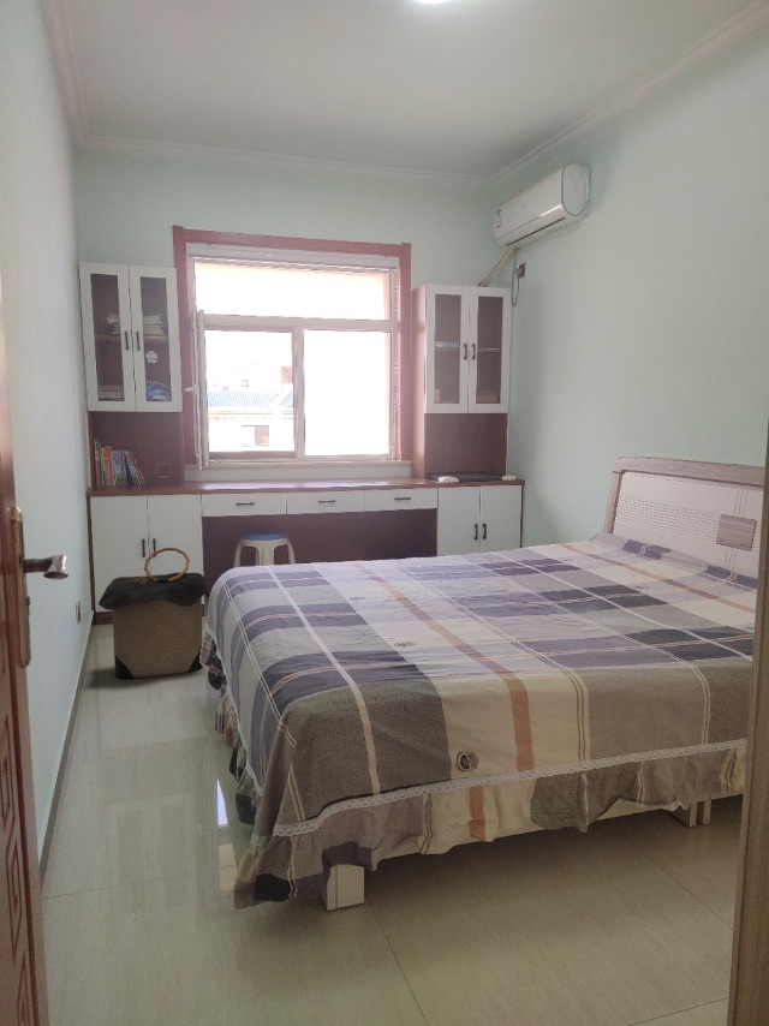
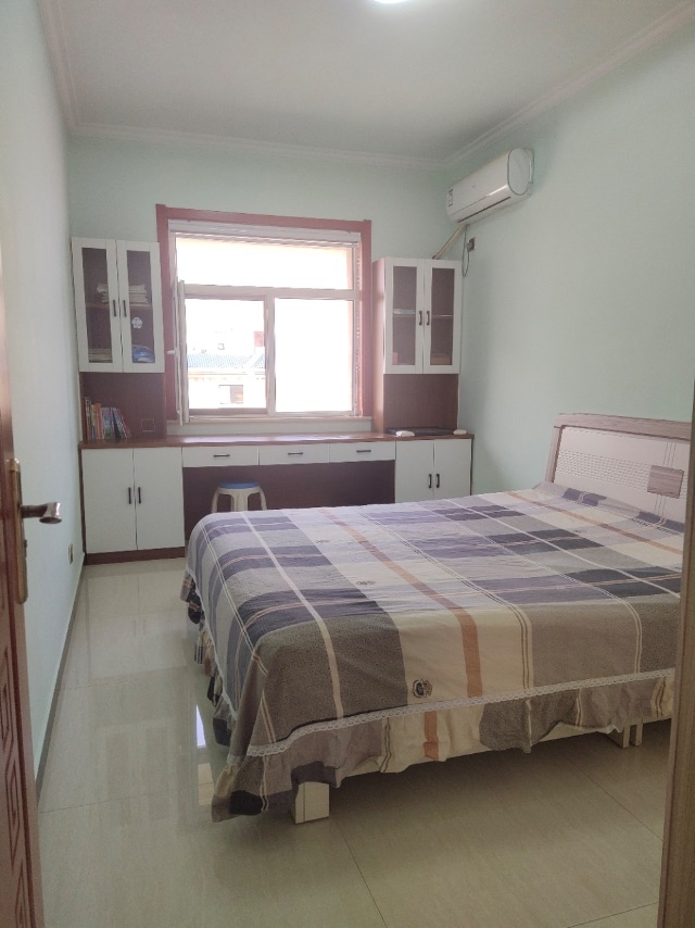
- laundry hamper (155, 610)
